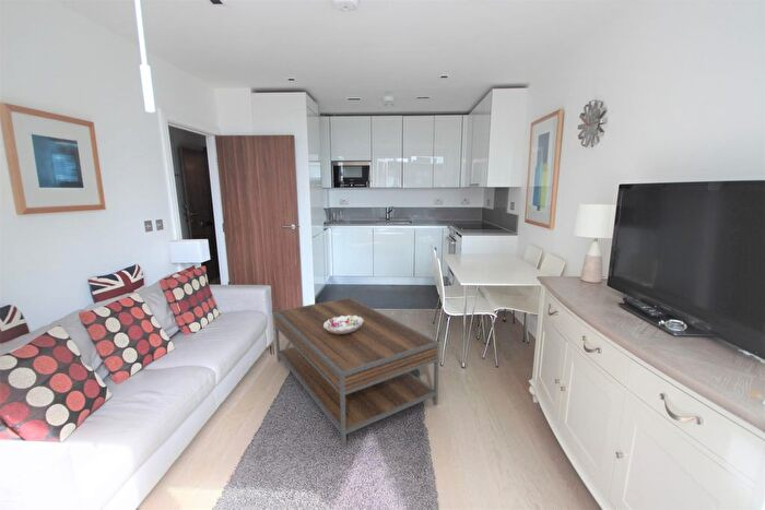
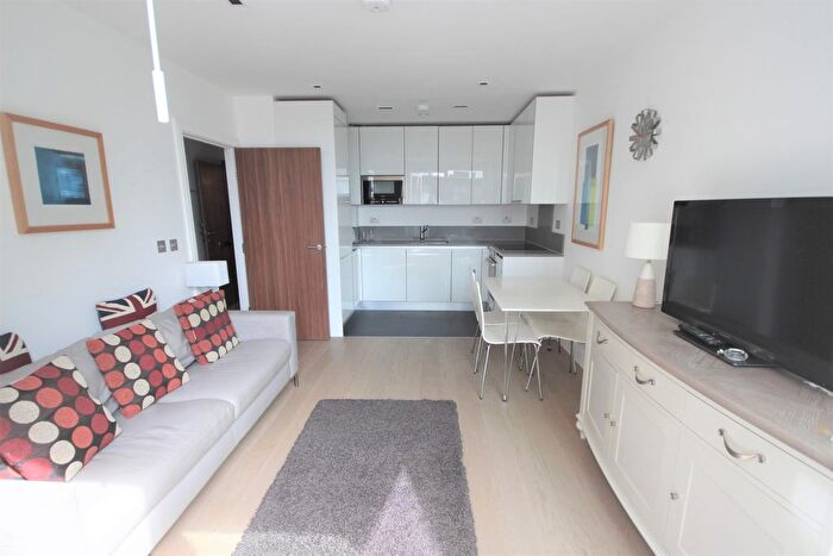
- decorative bowl (343, 324)
- coffee table (349, 352)
